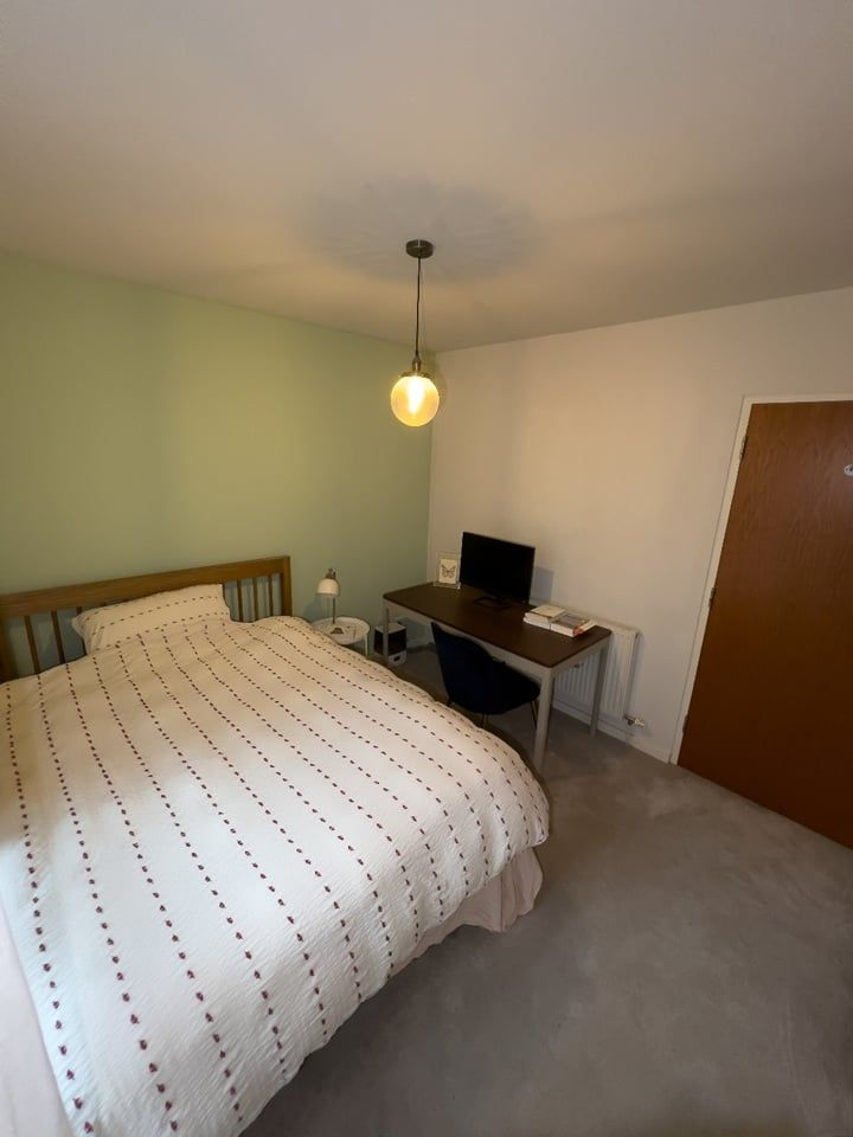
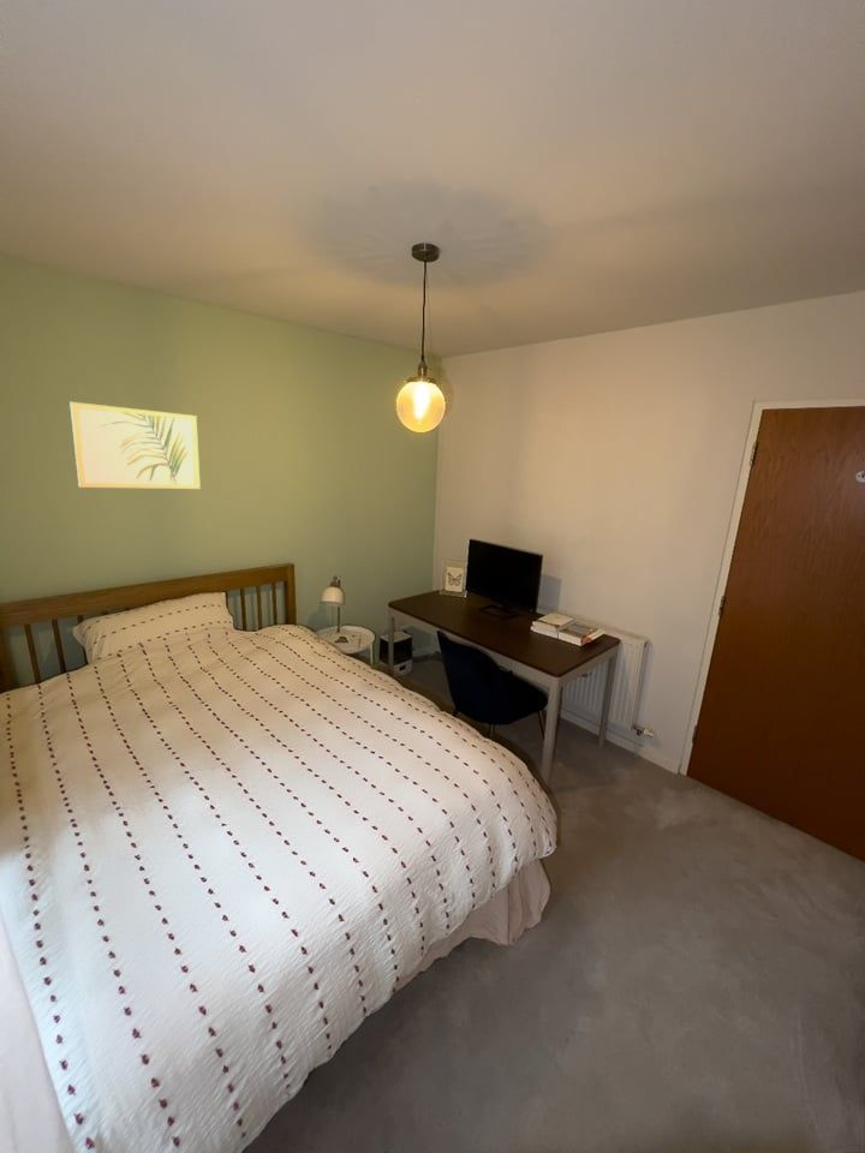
+ wall art (141, 449)
